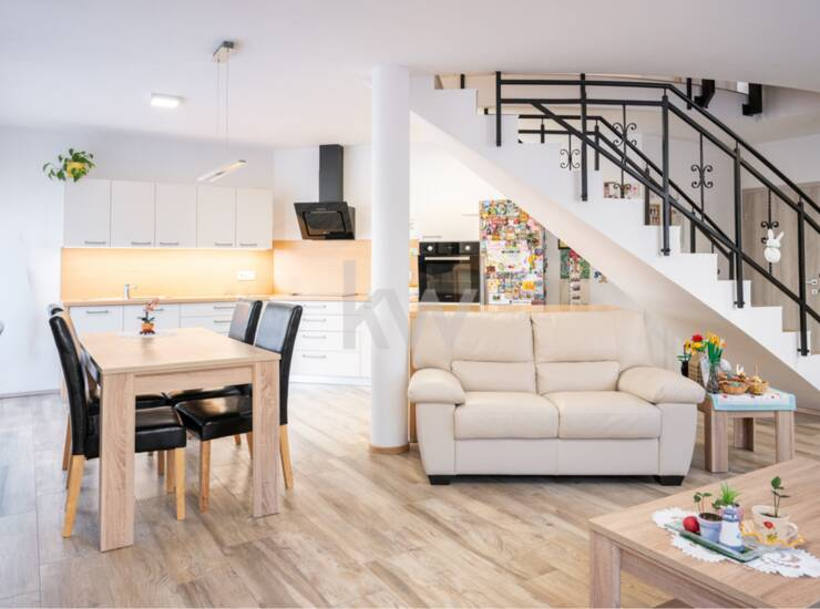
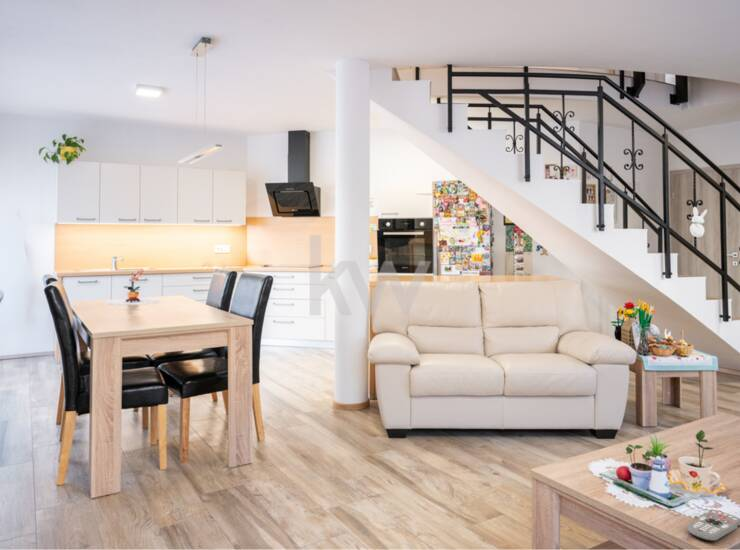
+ remote control (713, 525)
